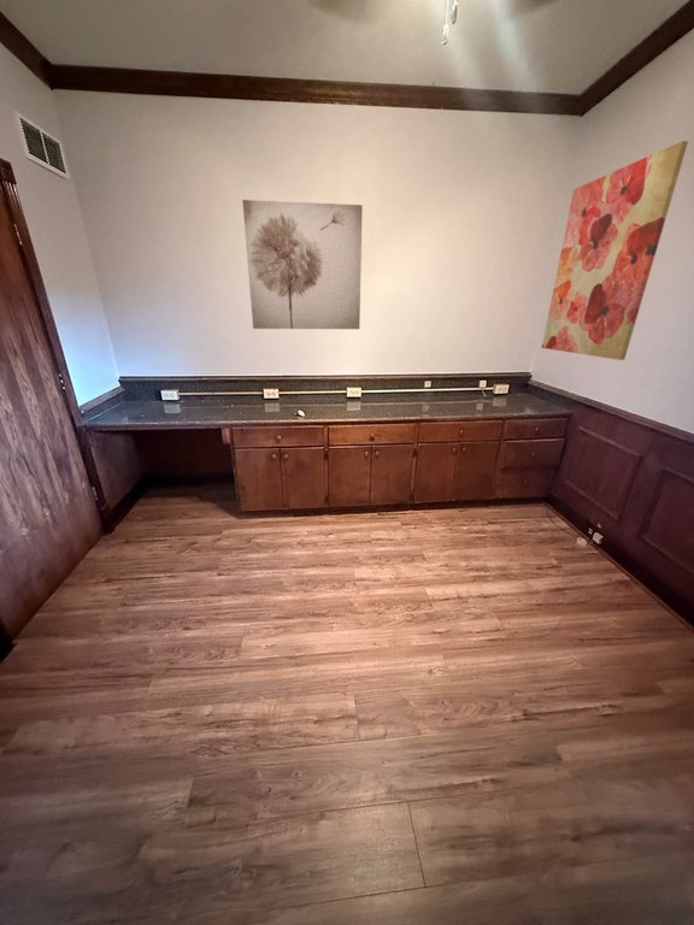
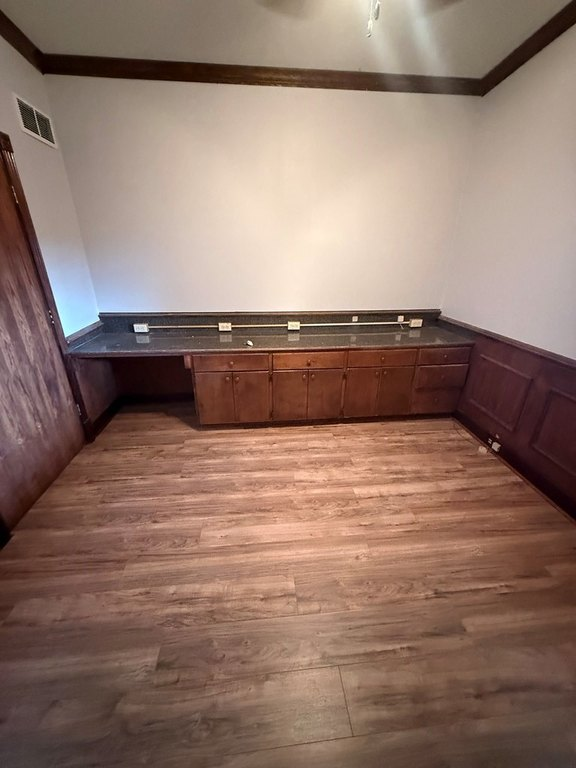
- wall art (305, 269)
- wall art (596, 269)
